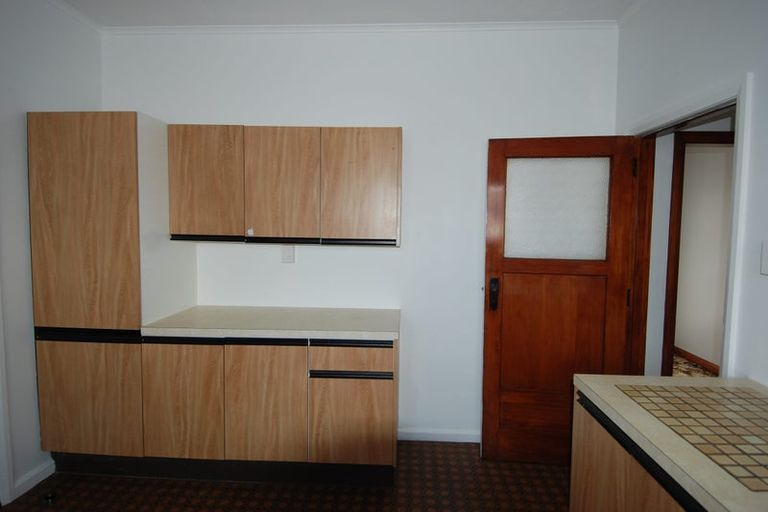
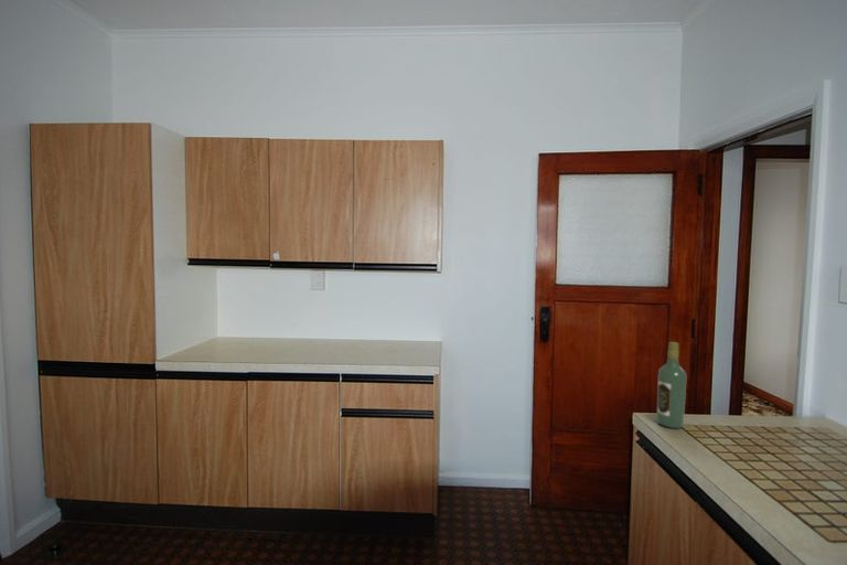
+ wine bottle (672, 383)
